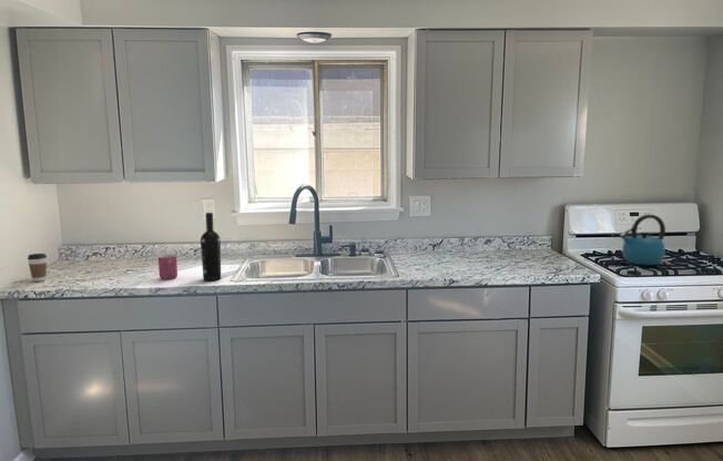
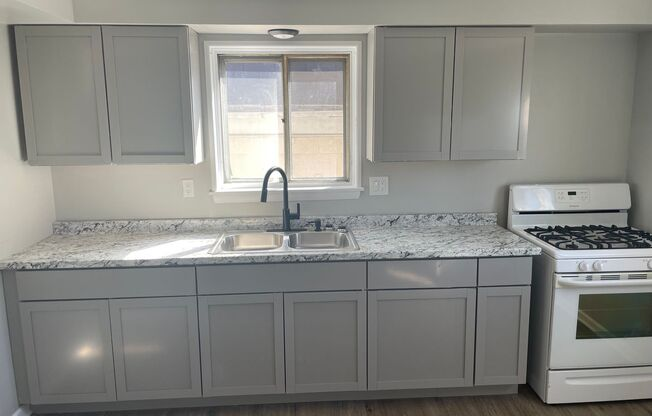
- coffee cup (38, 267)
- mug (167, 267)
- kettle (641, 238)
- wine bottle (211, 246)
